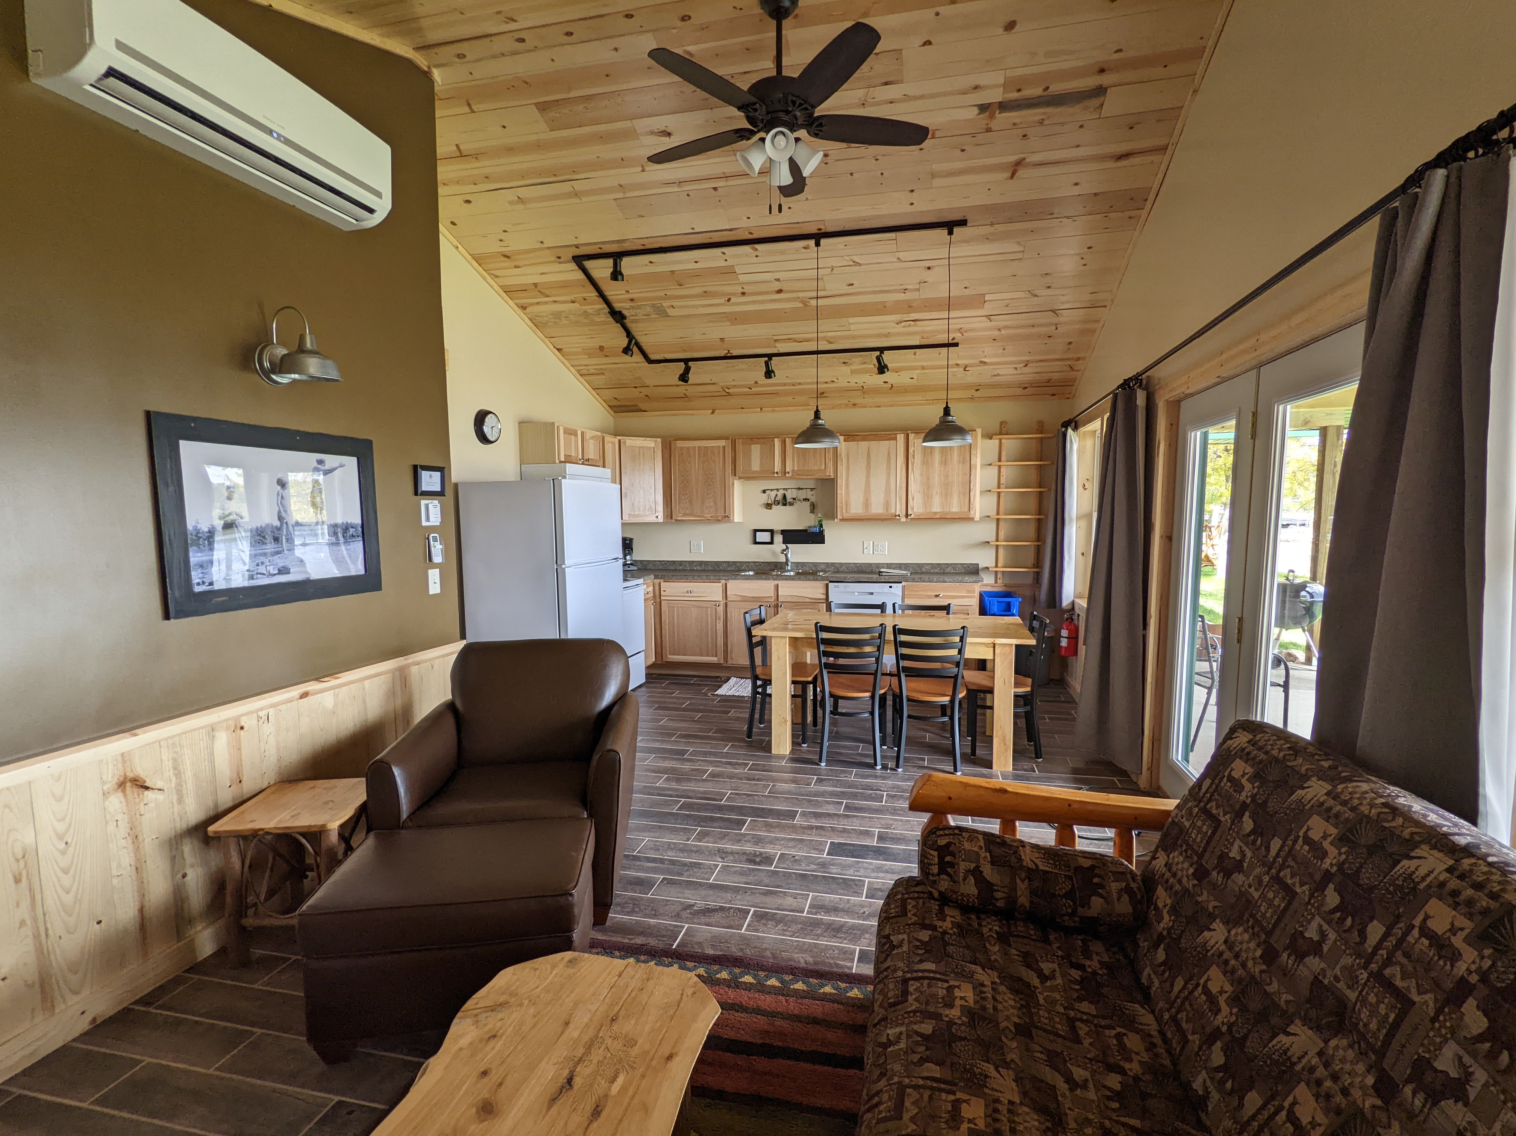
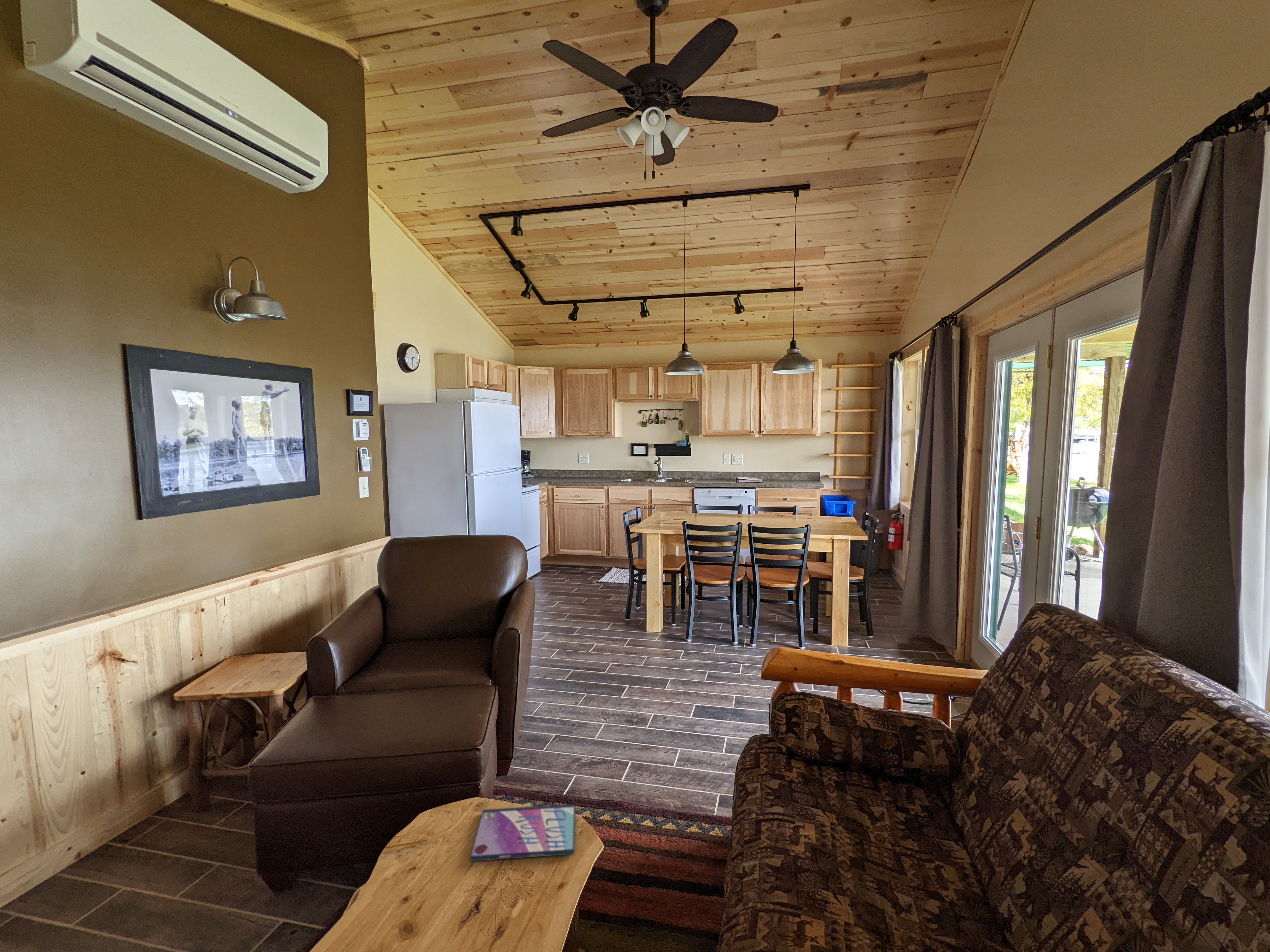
+ video game case (526, 831)
